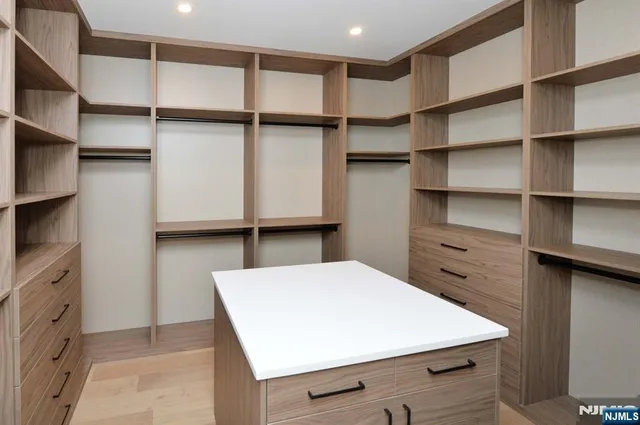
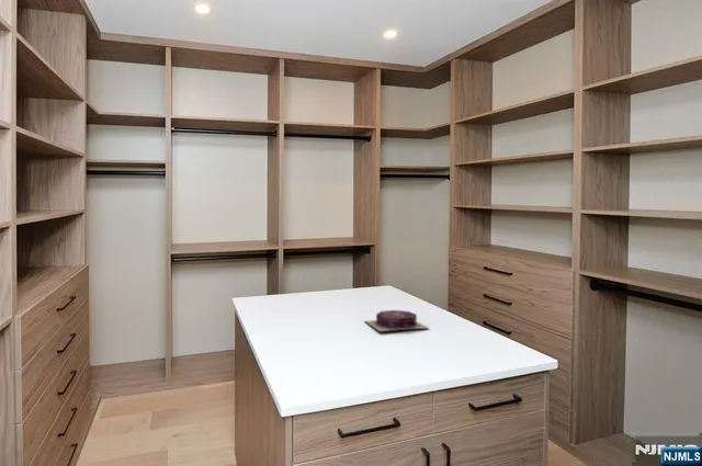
+ jewelry box (395, 319)
